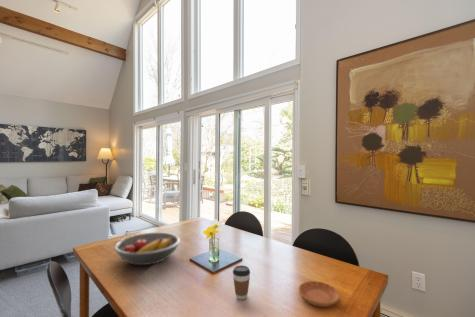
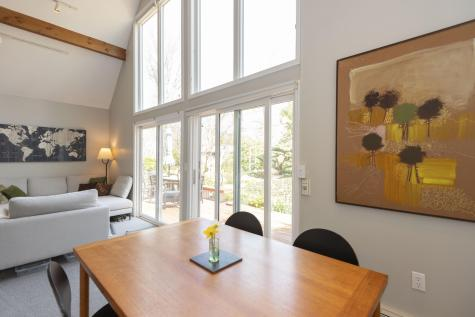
- coffee cup (241, 282)
- saucer (318, 294)
- fruit bowl (148, 248)
